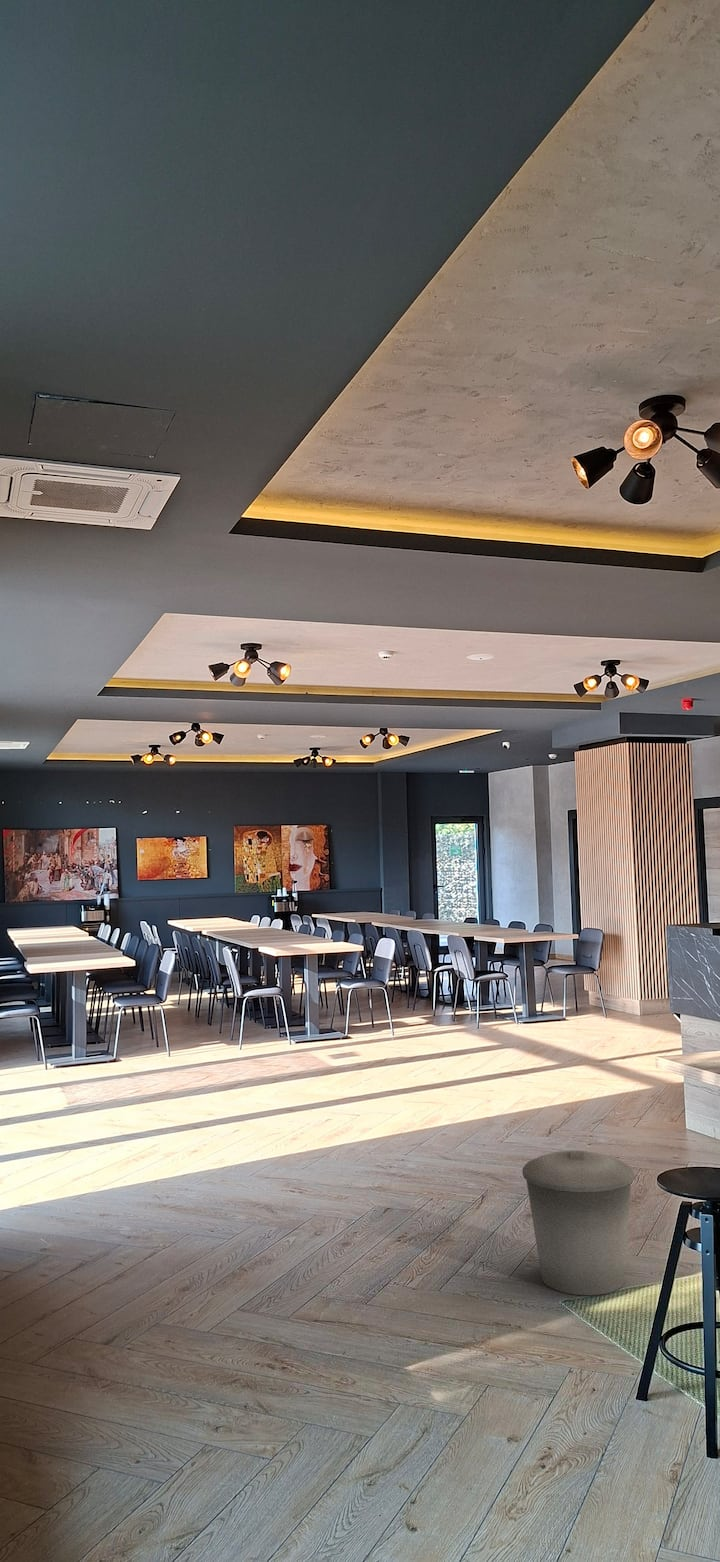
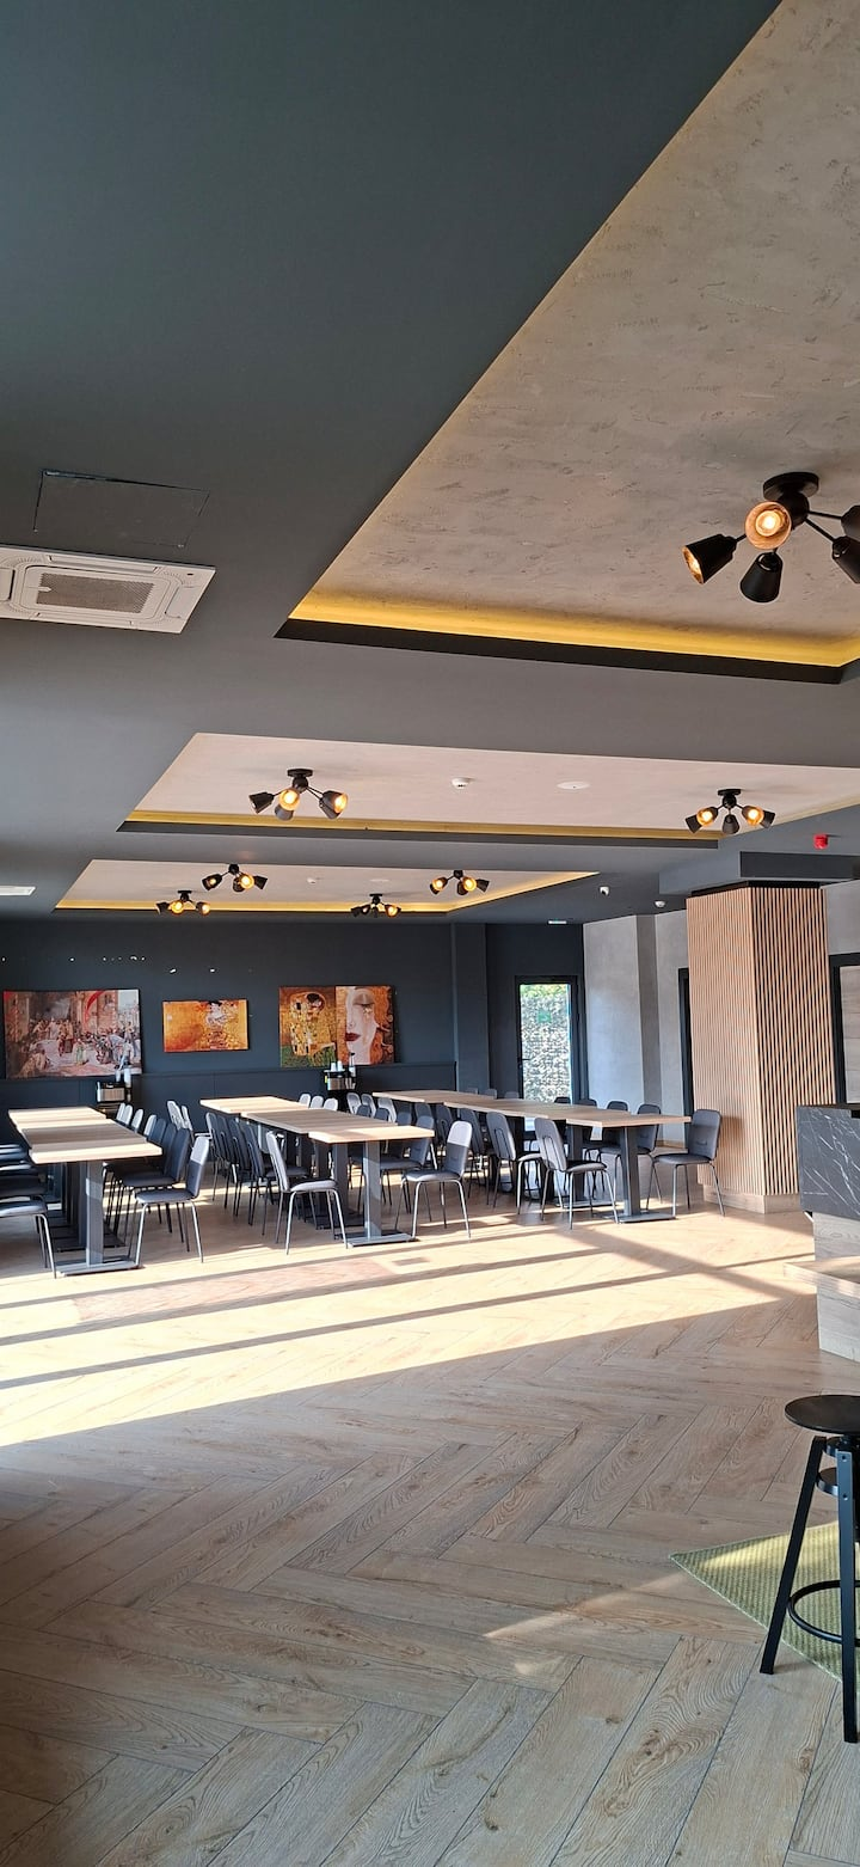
- trash can (579, 1214)
